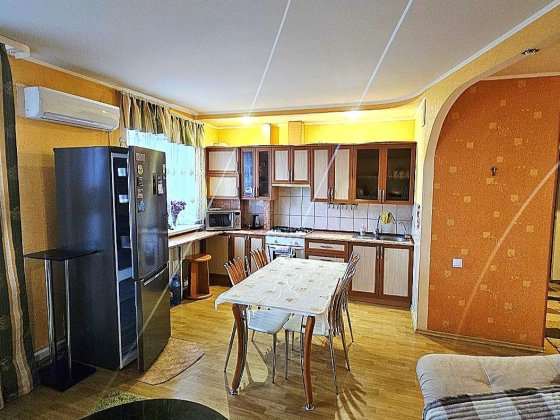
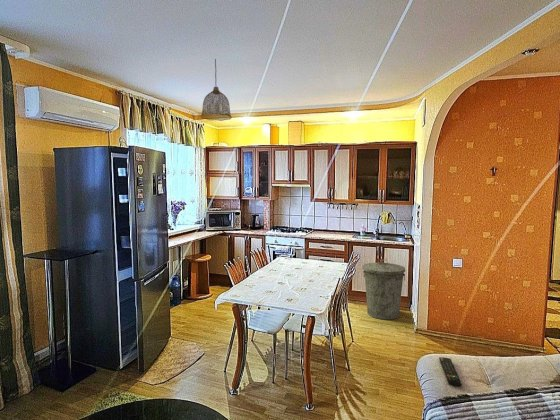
+ remote control (449, 370)
+ trash can (383, 286)
+ pendant lamp (215, 88)
